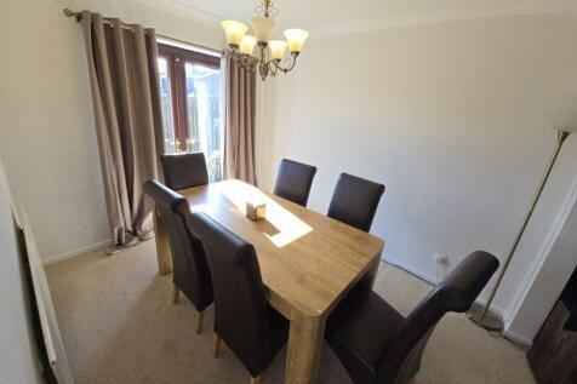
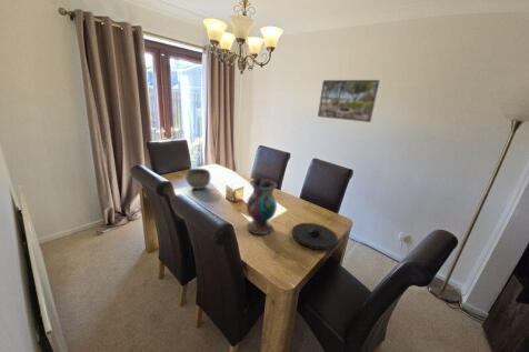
+ plate (315, 232)
+ bowl (198, 179)
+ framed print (346, 100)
+ vase (261, 205)
